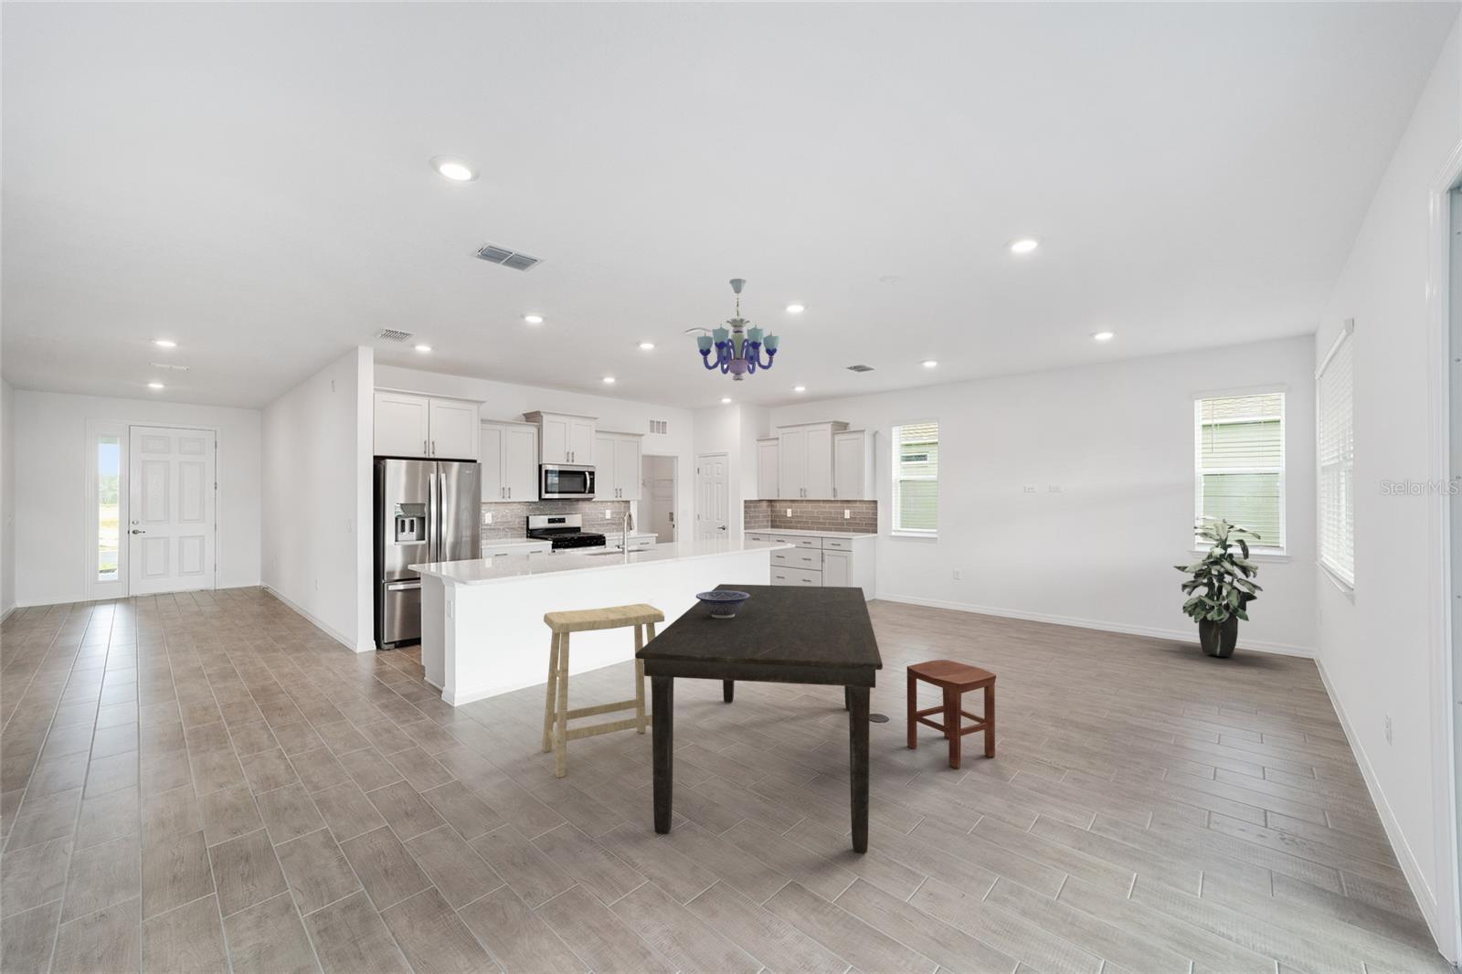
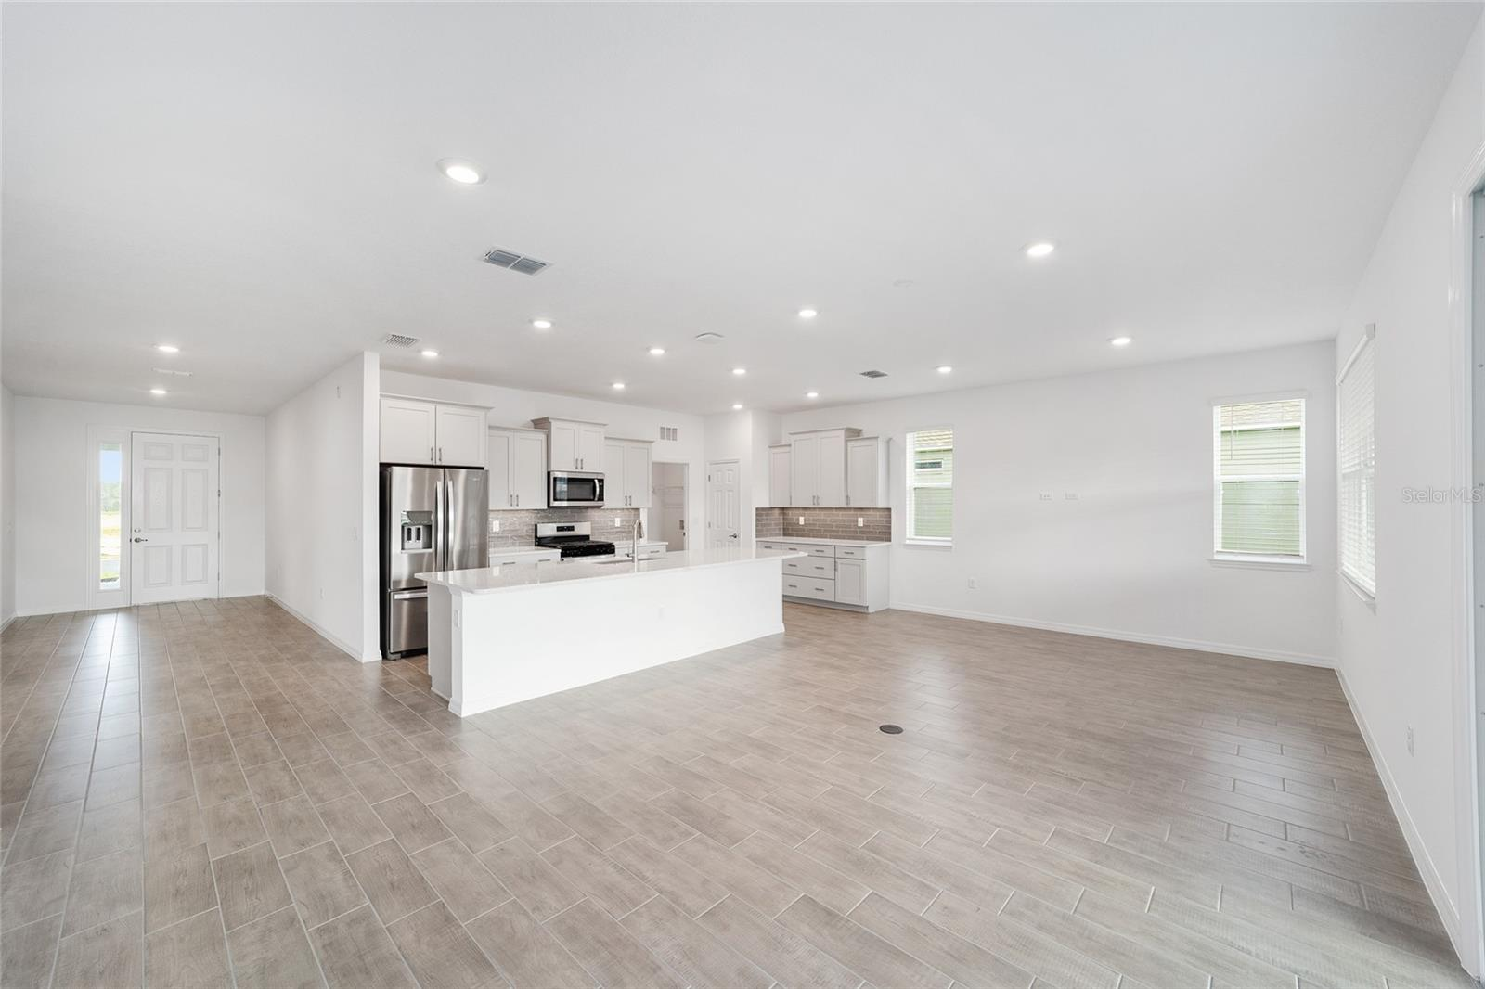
- dining table (777, 682)
- stool (609, 703)
- decorative bowl (723, 604)
- stool (950, 709)
- indoor plant (1214, 585)
- chandelier (737, 330)
